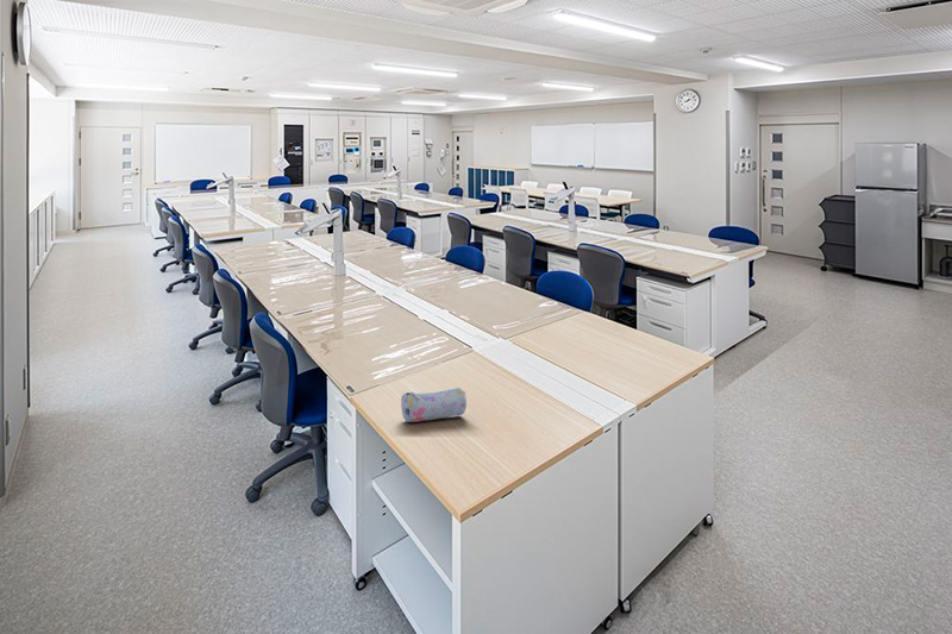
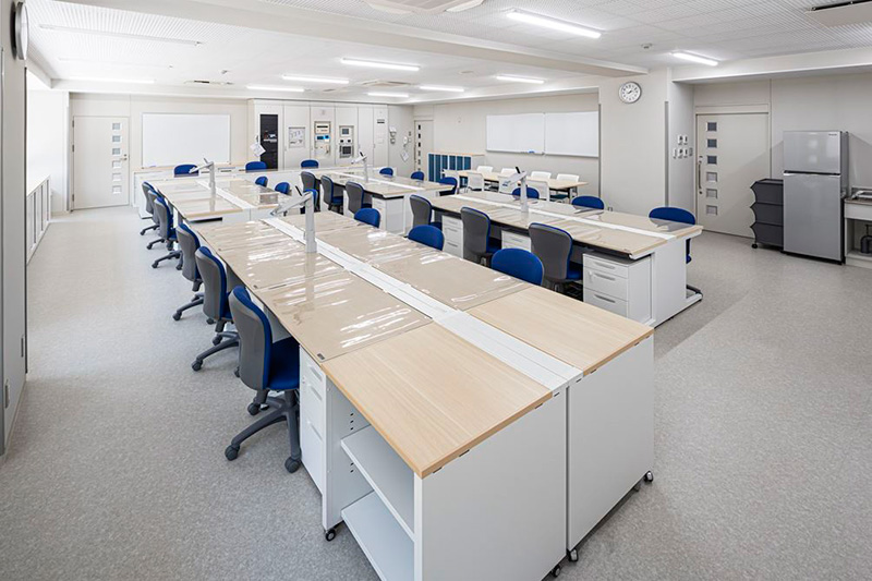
- pencil case (433, 403)
